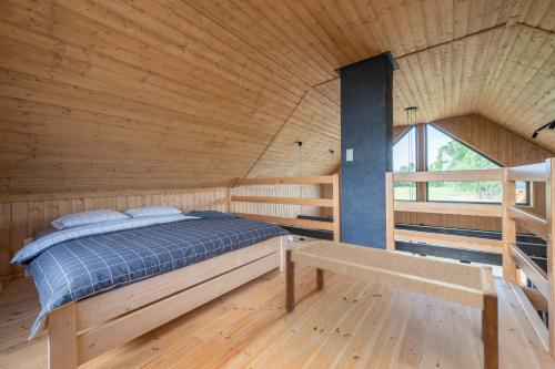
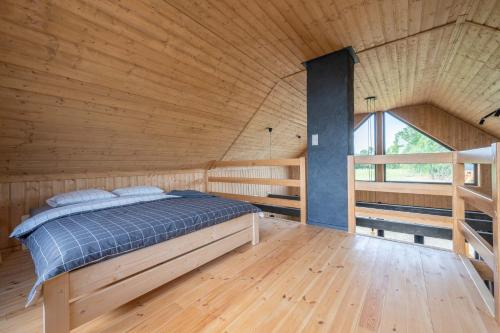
- bench (377, 283)
